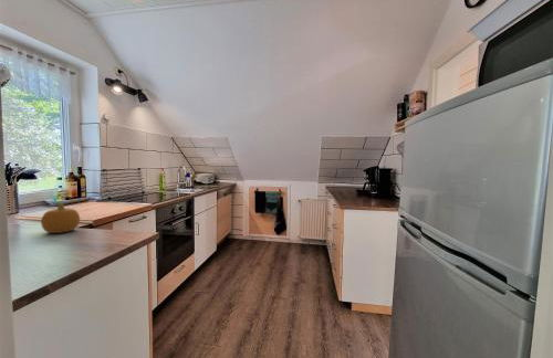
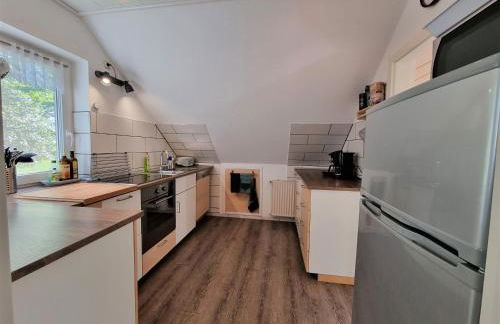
- fruit (61, 217)
